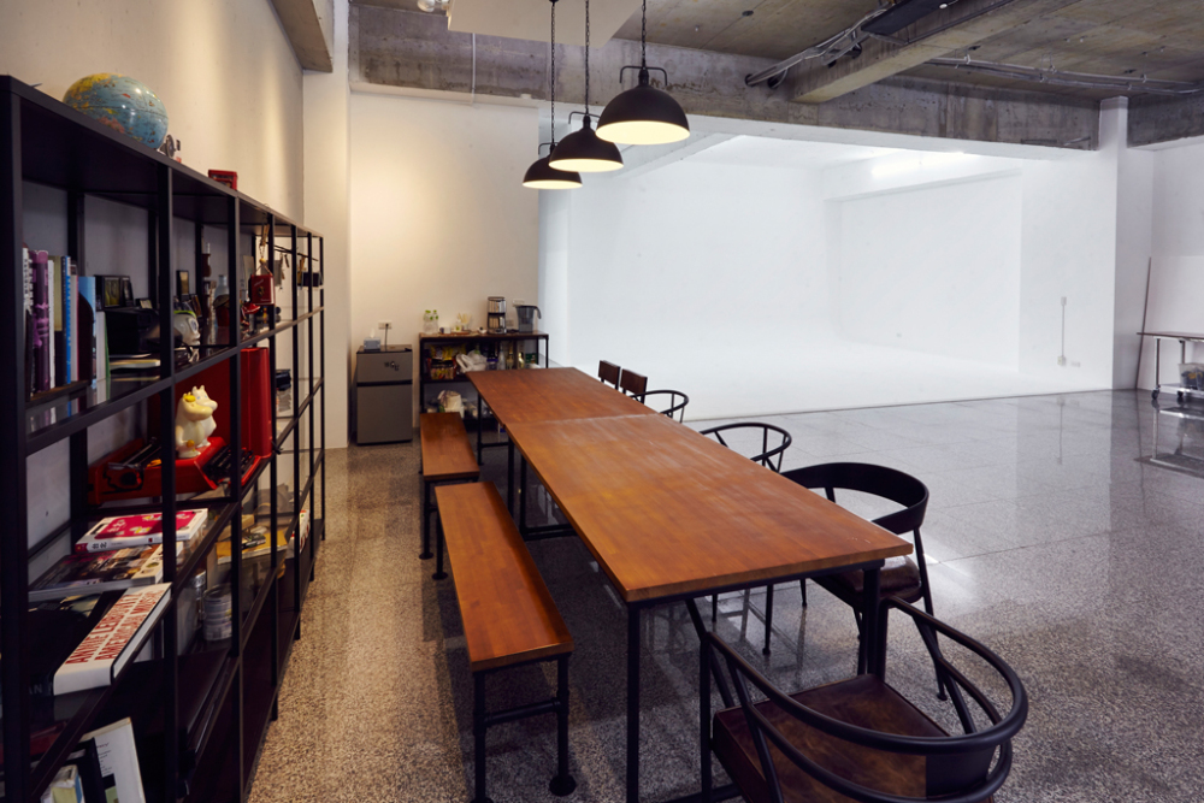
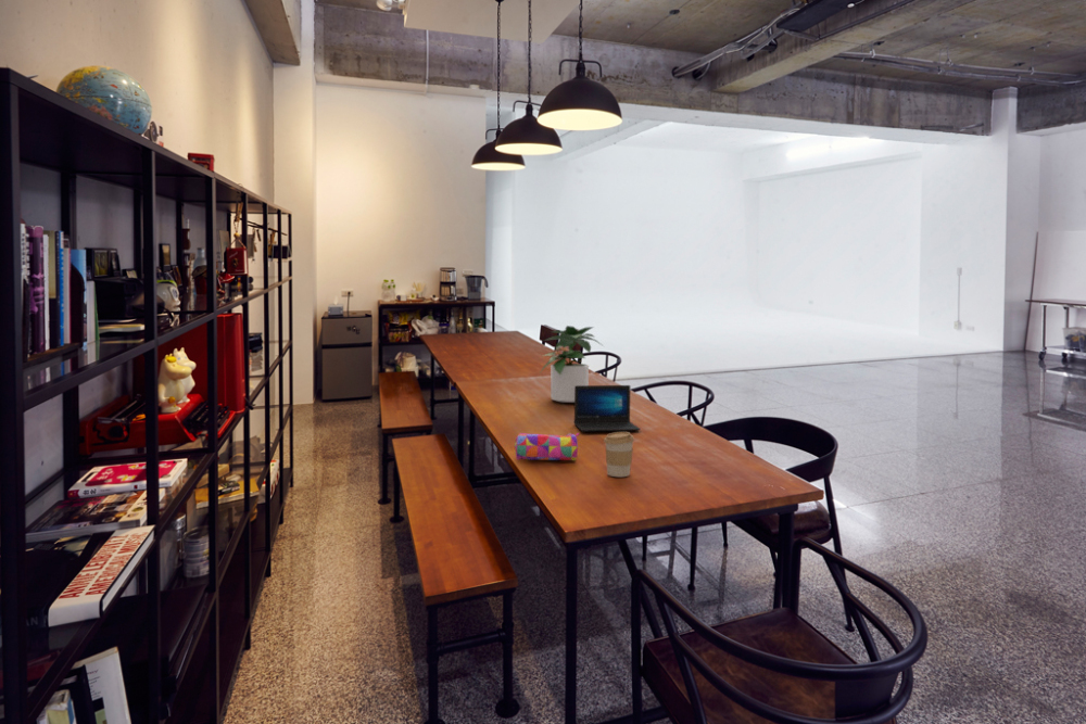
+ laptop (606, 407)
+ coffee cup (618, 453)
+ potted plant (570, 363)
+ pencil case (546, 446)
